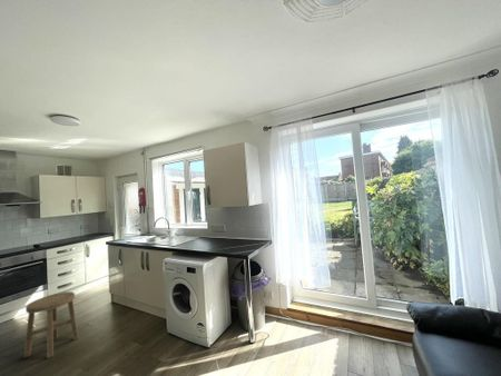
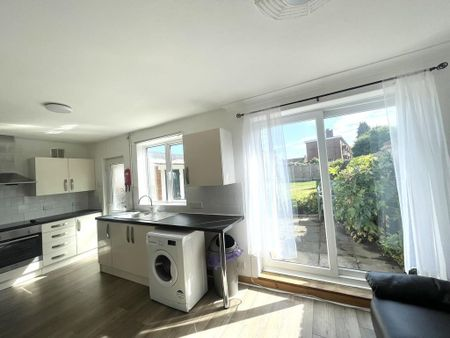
- stool (51, 323)
